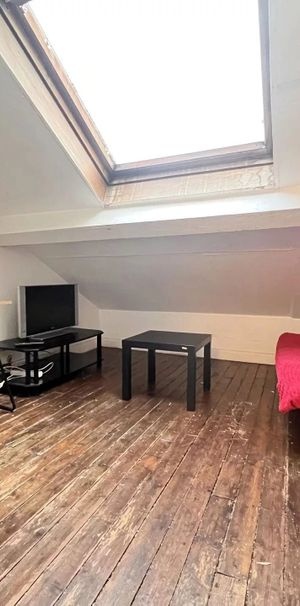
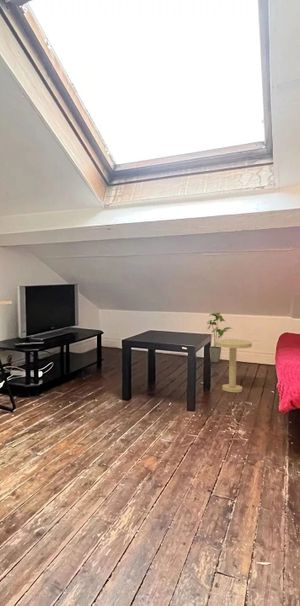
+ side table (232, 366)
+ house plant (218, 337)
